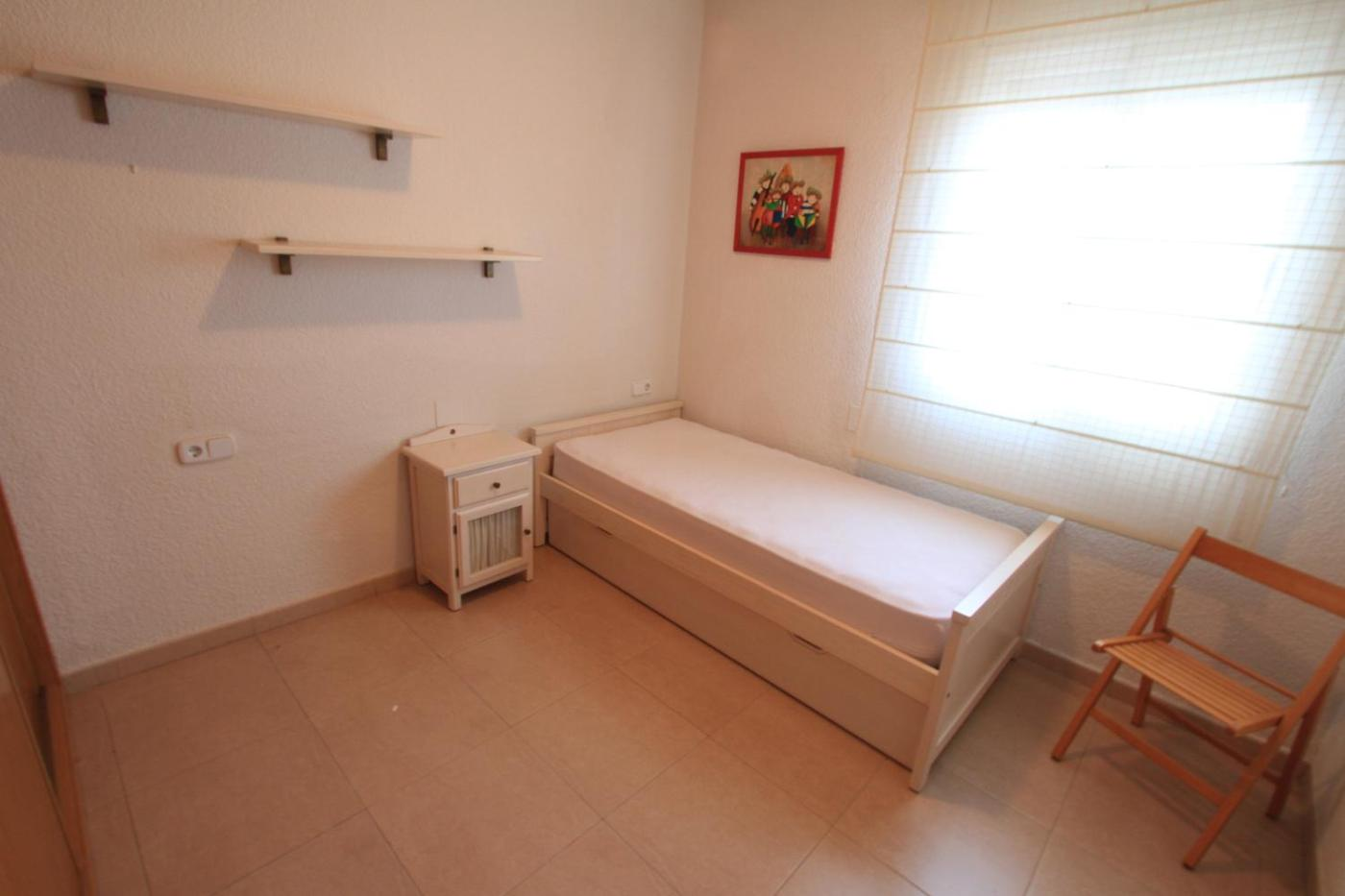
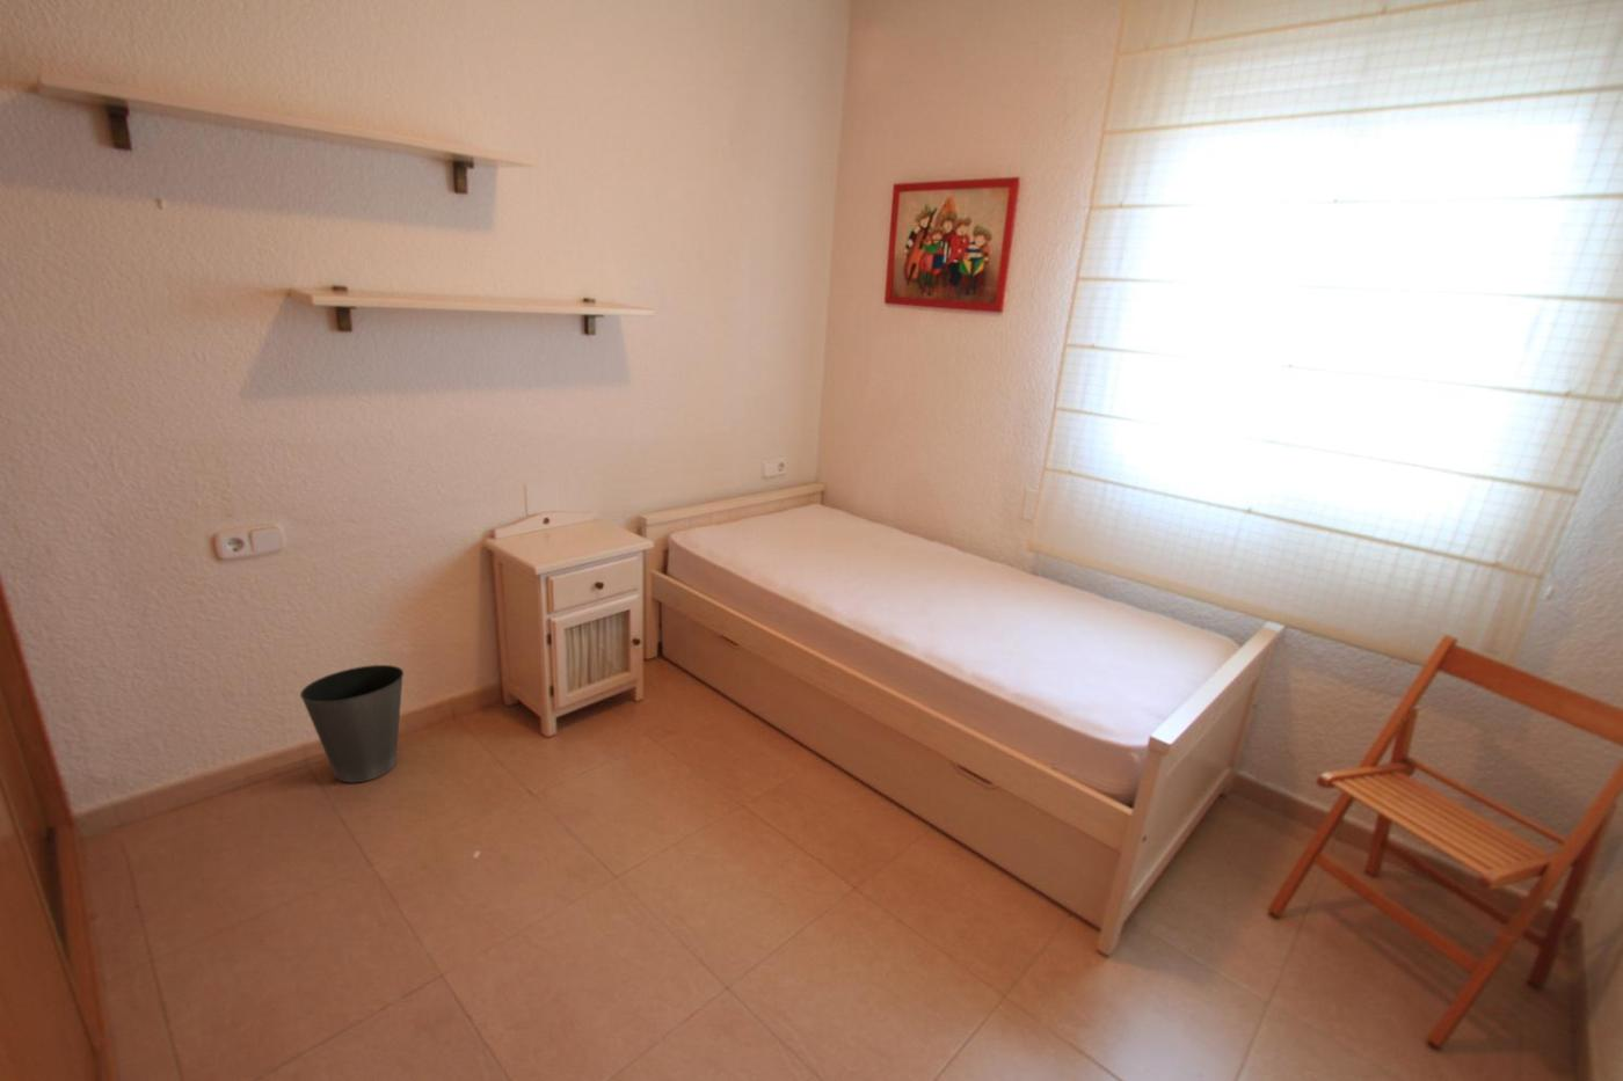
+ waste basket (358, 725)
